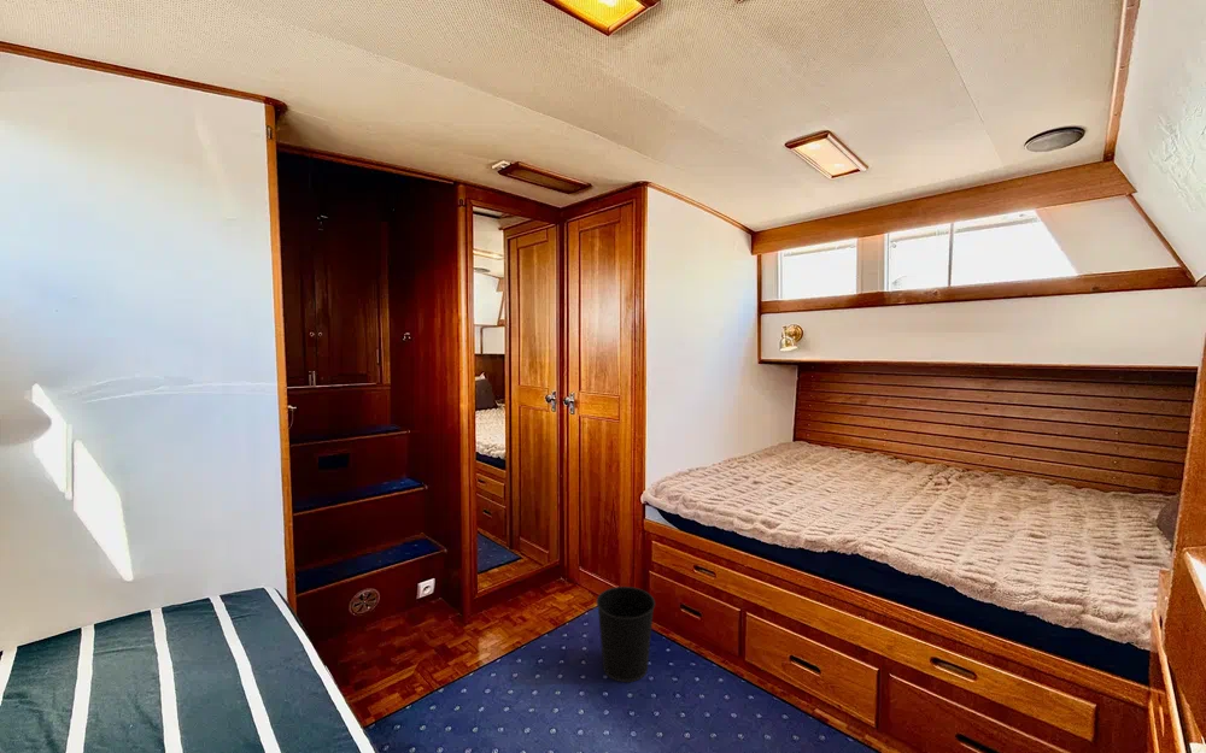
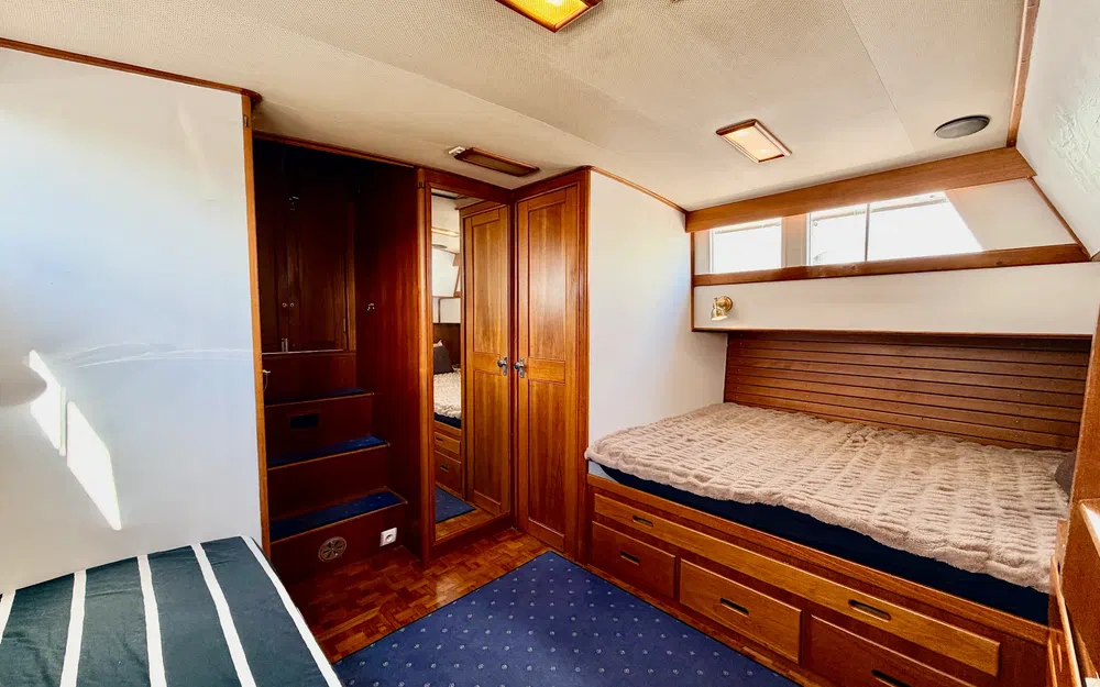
- wastebasket (625, 634)
